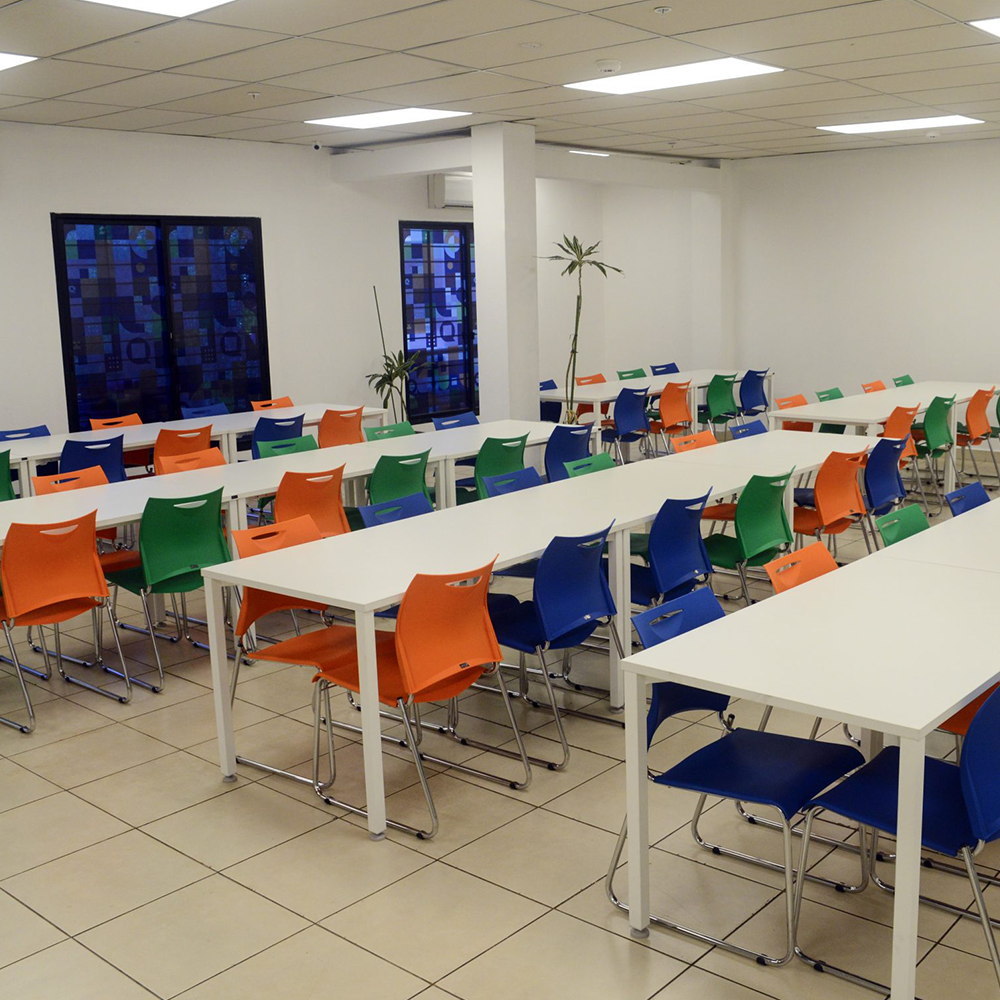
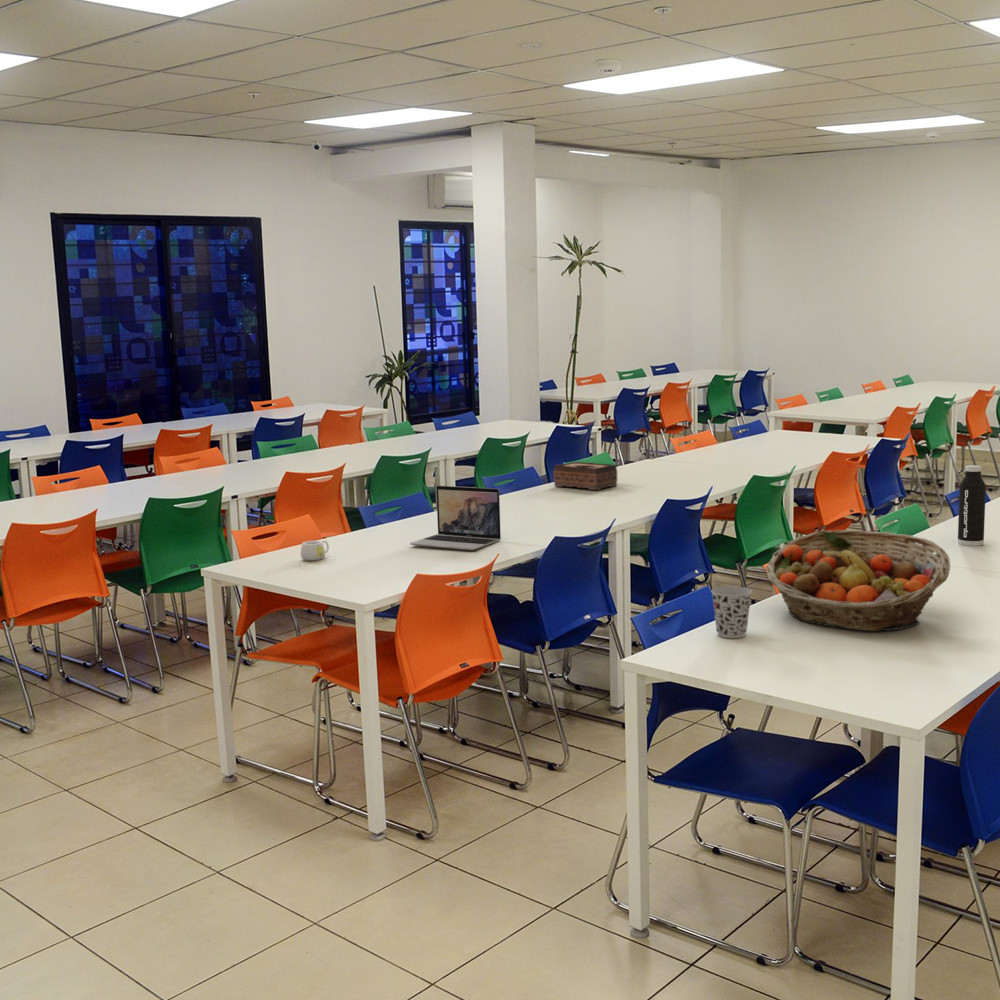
+ cup (731, 612)
+ water bottle (971, 505)
+ tissue box (585, 475)
+ fruit basket (855, 578)
+ laptop (454, 517)
+ mug (316, 549)
